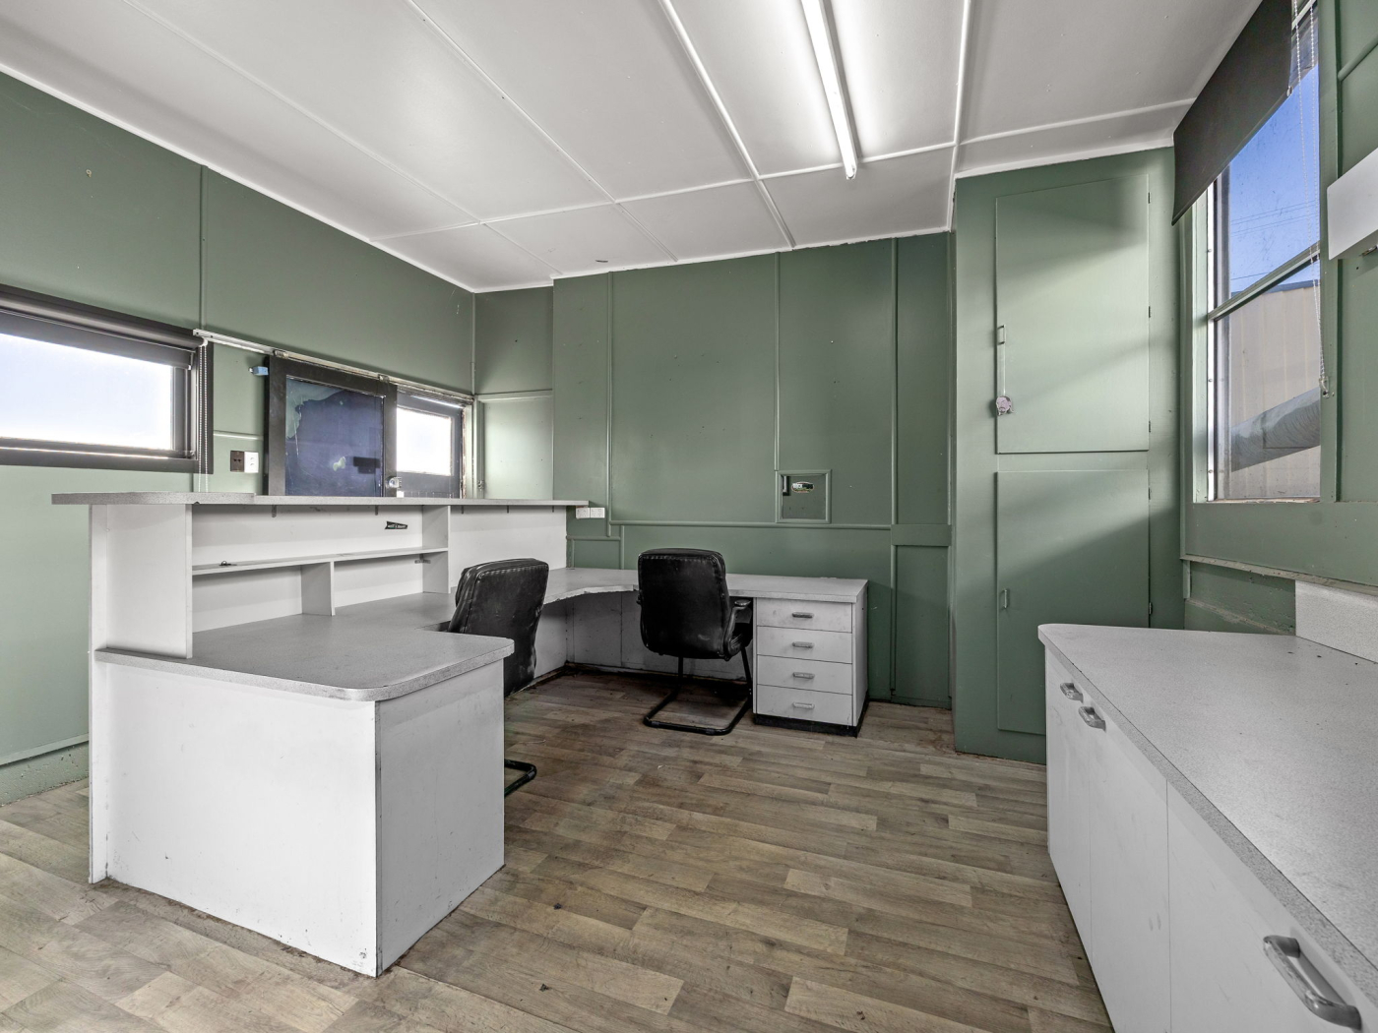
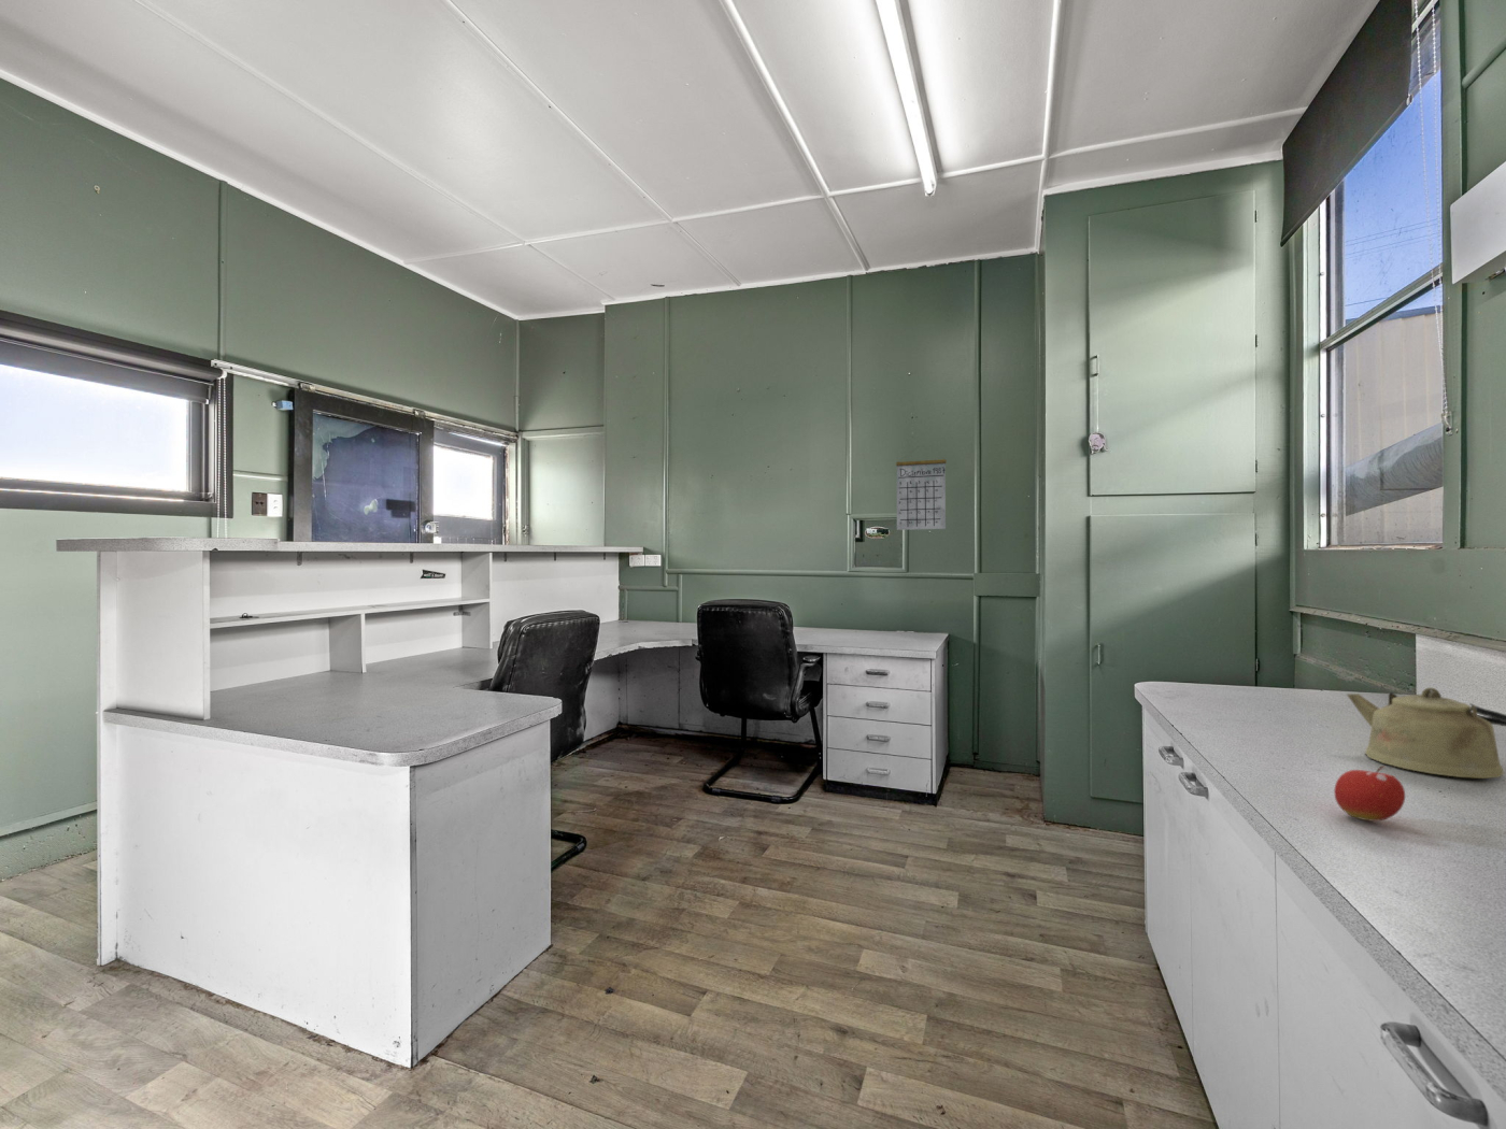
+ kettle (1418, 722)
+ calendar (921, 486)
+ fruit (1367, 791)
